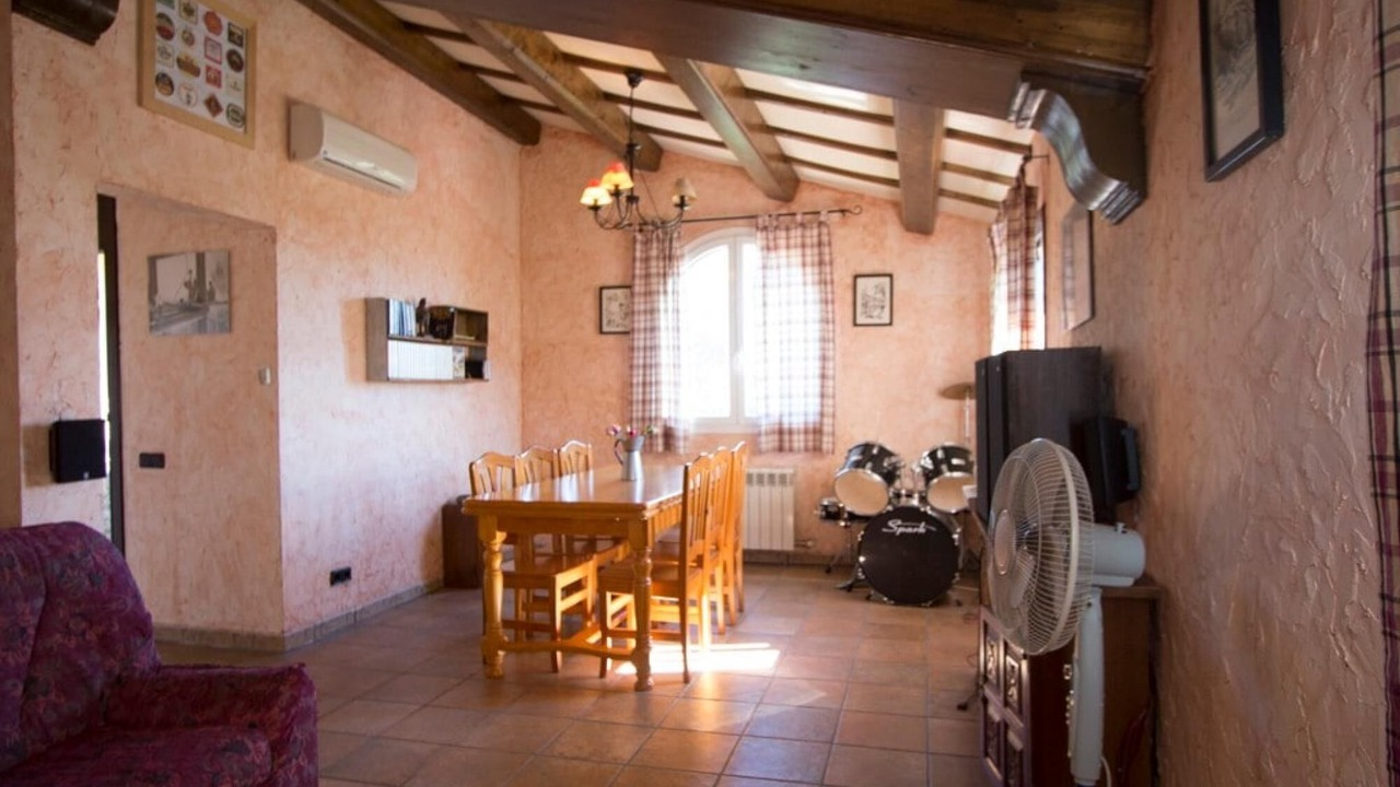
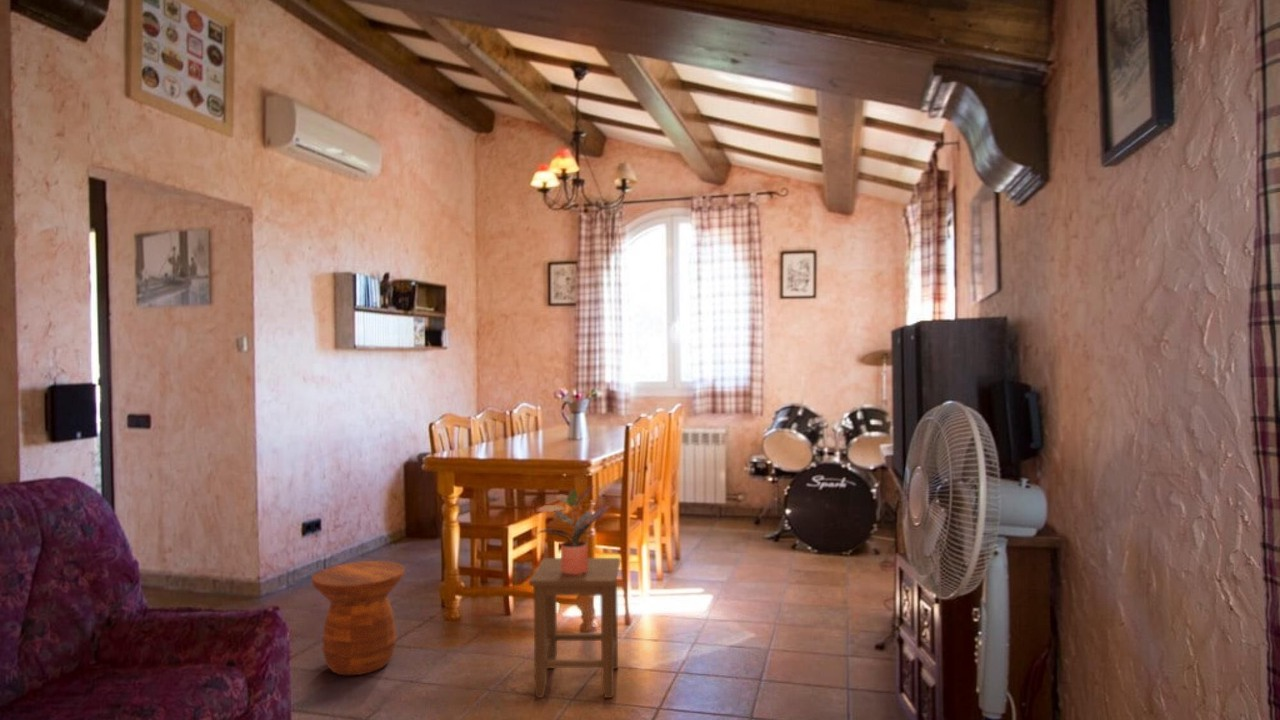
+ potted plant (570, 525)
+ side table (359, 618)
+ stool (577, 633)
